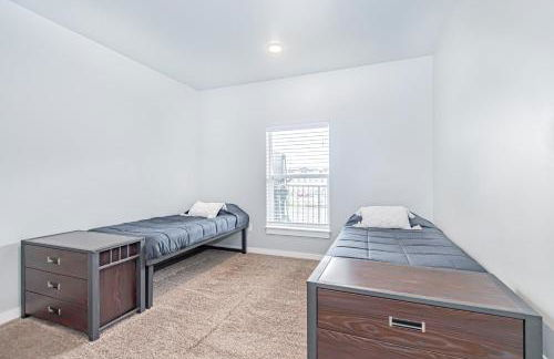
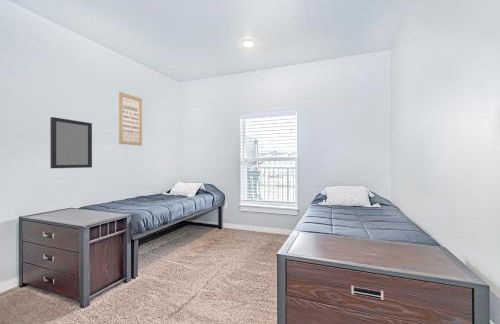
+ home mirror (72, 144)
+ wall art (131, 120)
